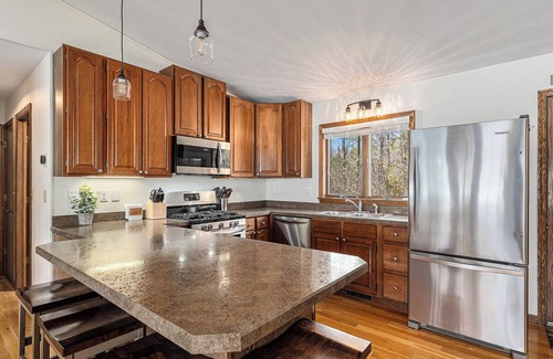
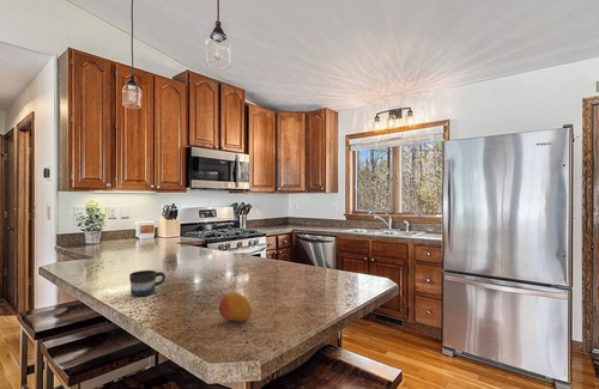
+ fruit (235, 306)
+ mug (145, 281)
